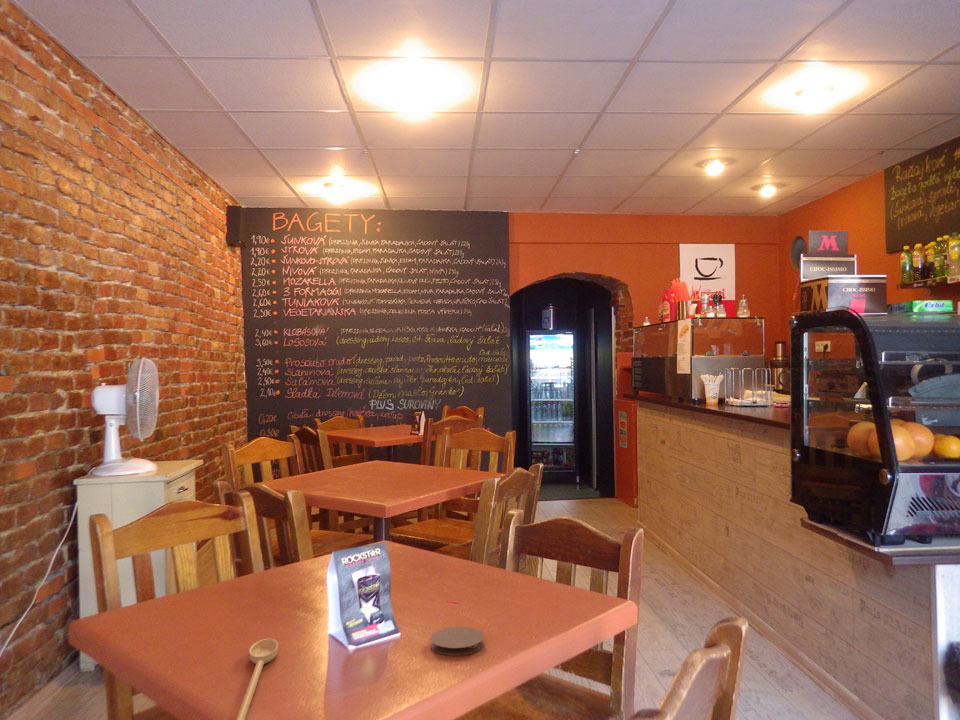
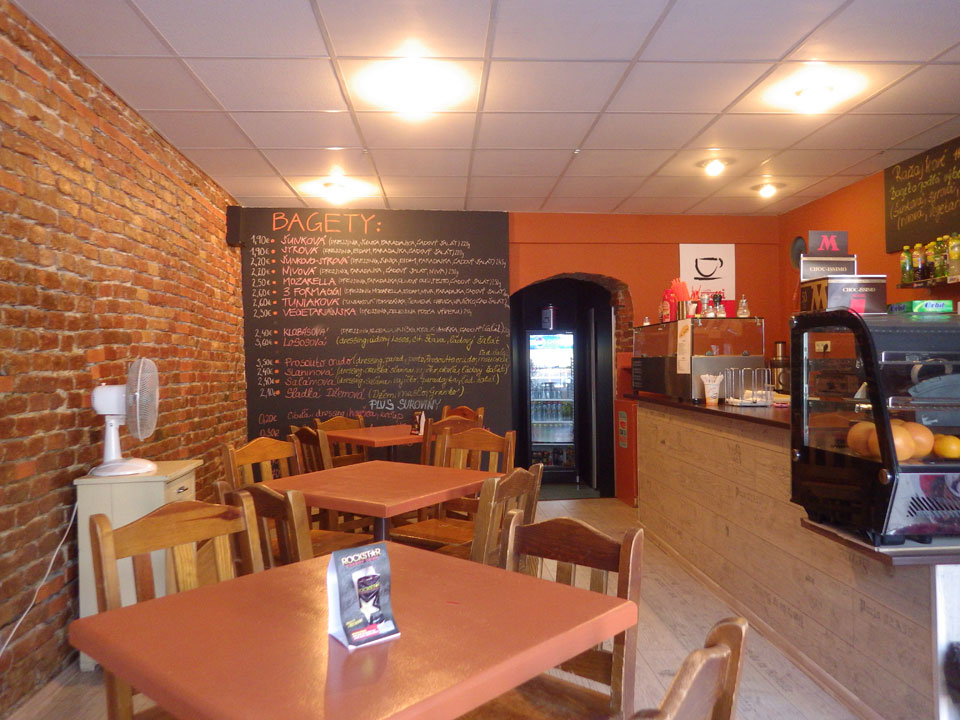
- spoon (254, 679)
- coaster (457, 640)
